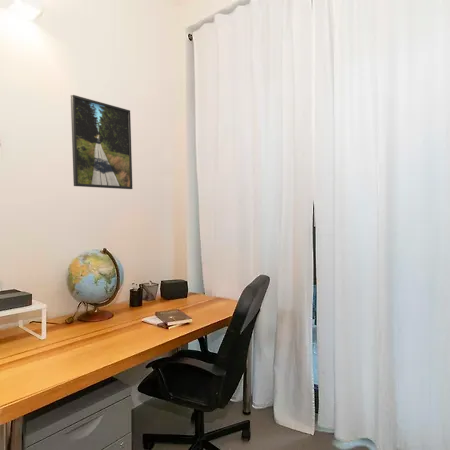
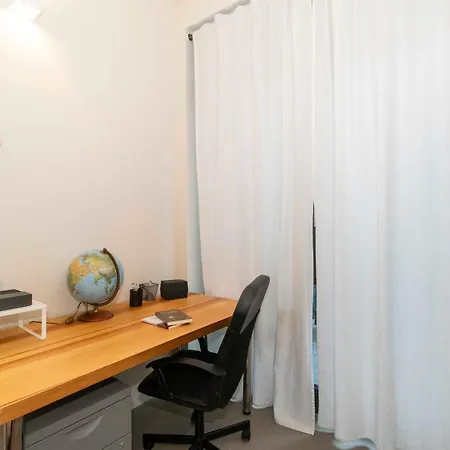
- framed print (103, 145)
